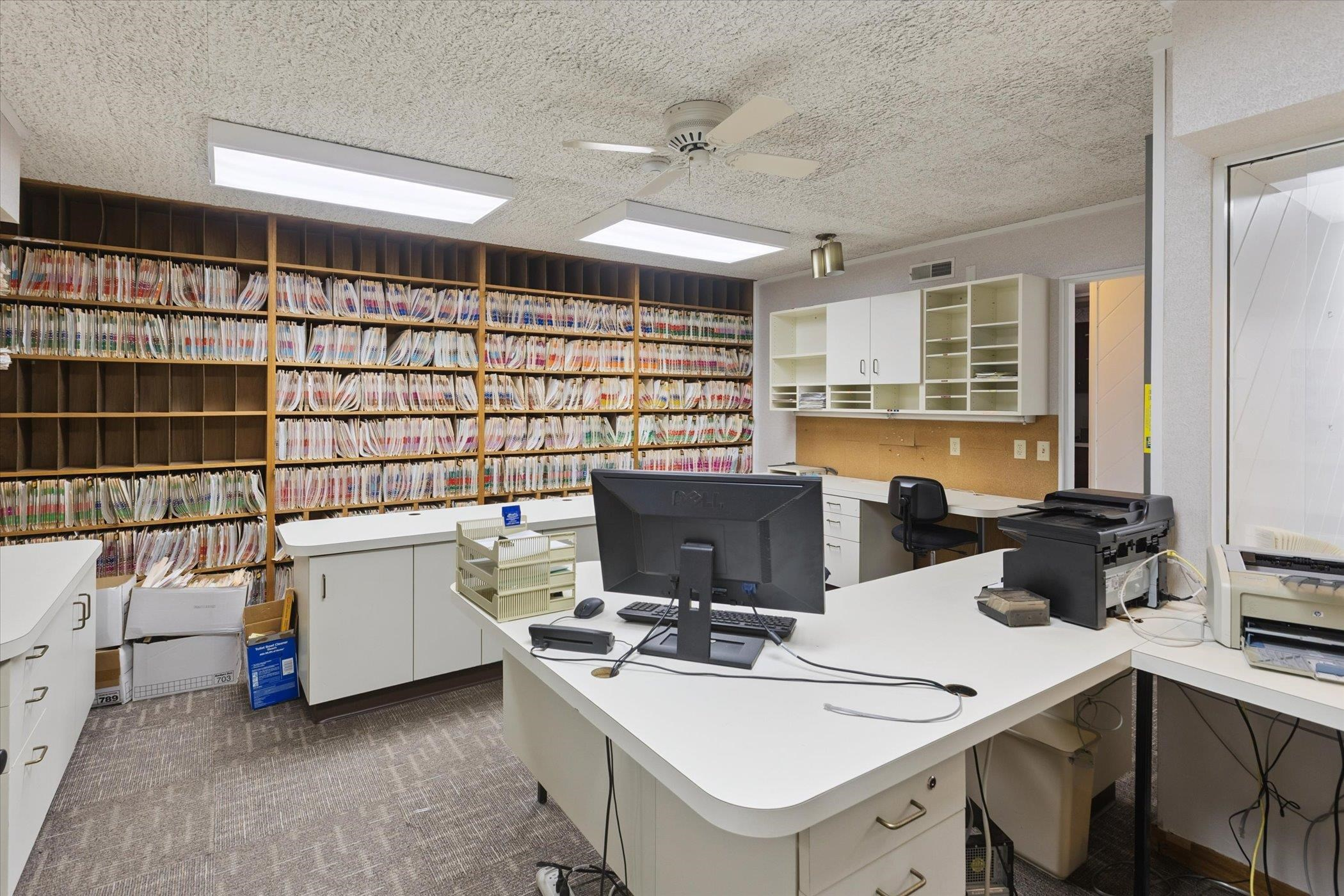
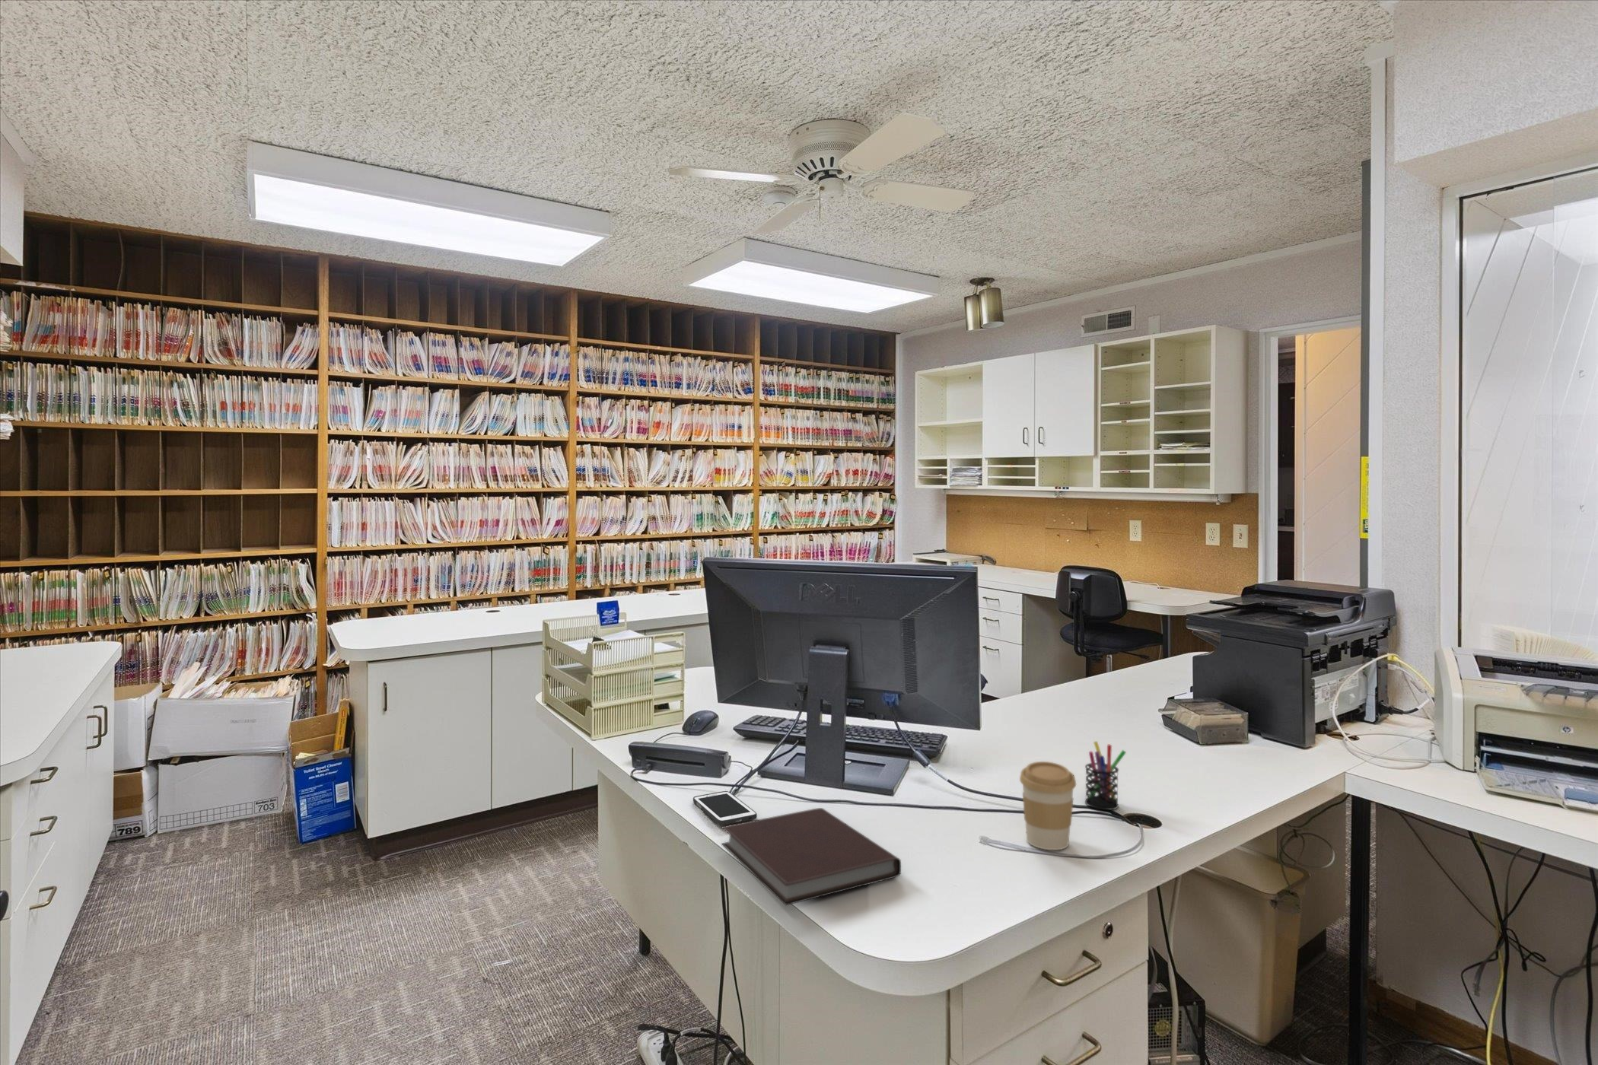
+ cell phone (724, 807)
+ notebook (806, 850)
+ coffee cup (1047, 804)
+ pen holder (1106, 773)
